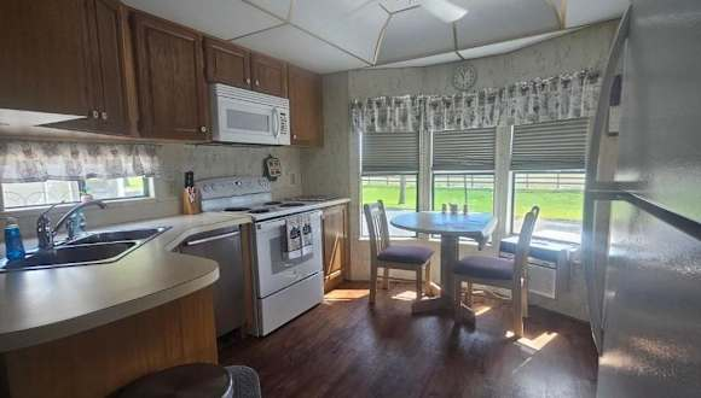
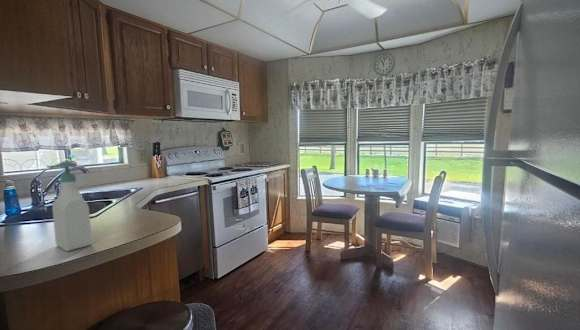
+ soap bottle (66, 204)
